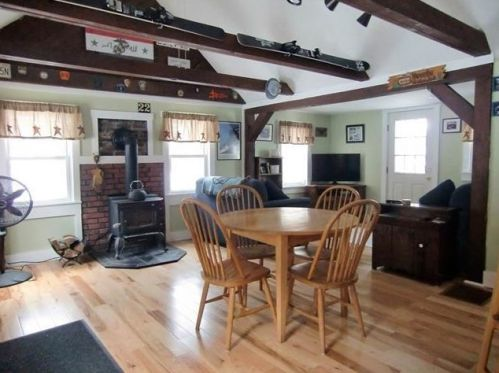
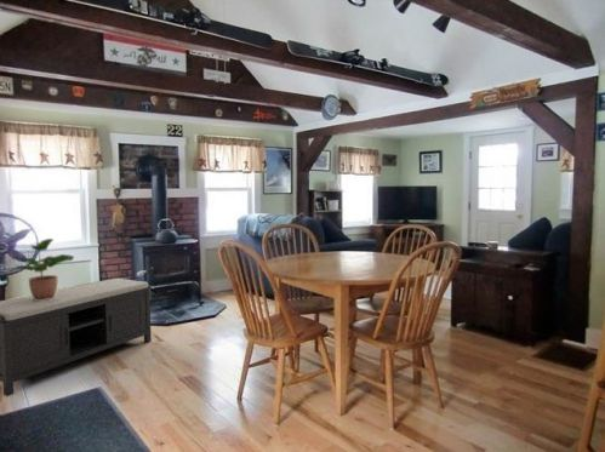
+ potted plant (42, 269)
+ bench (72, 326)
